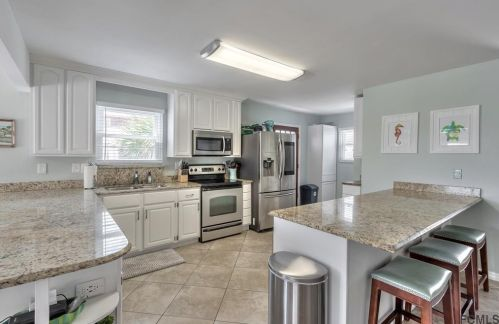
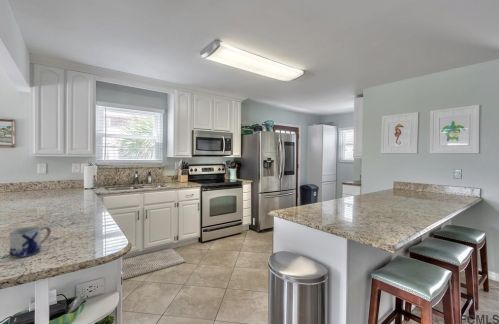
+ mug (29, 240)
